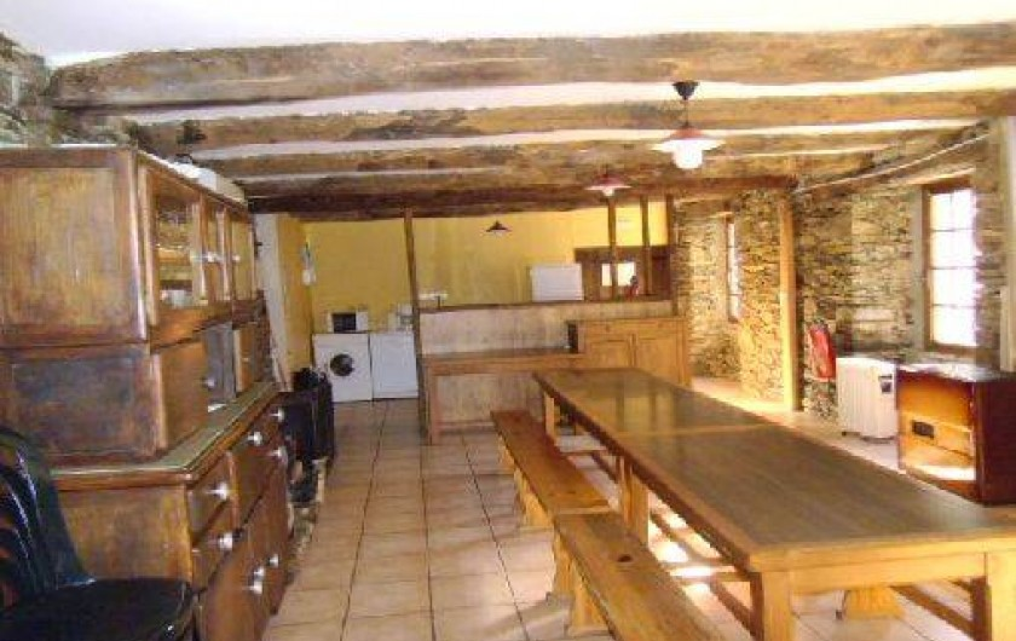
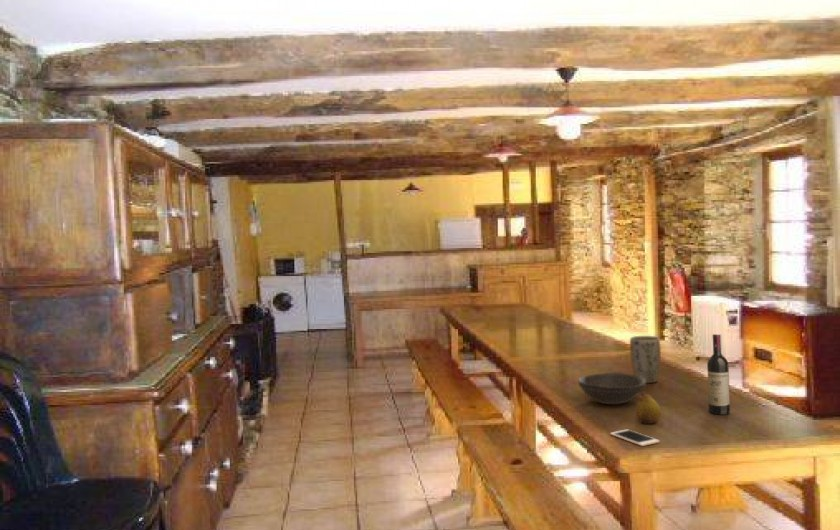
+ plant pot (645, 359)
+ fruit (647, 406)
+ bowl (612, 390)
+ cell phone (634, 437)
+ wine bottle (718, 373)
